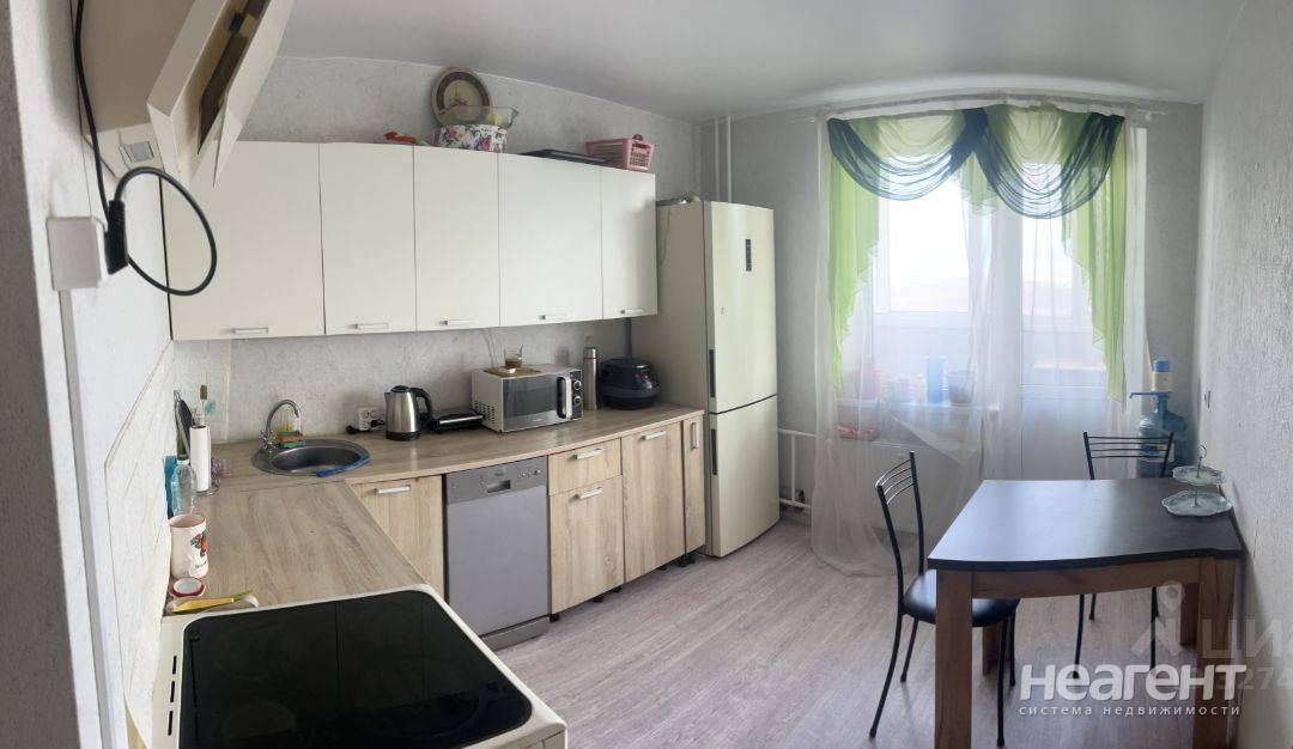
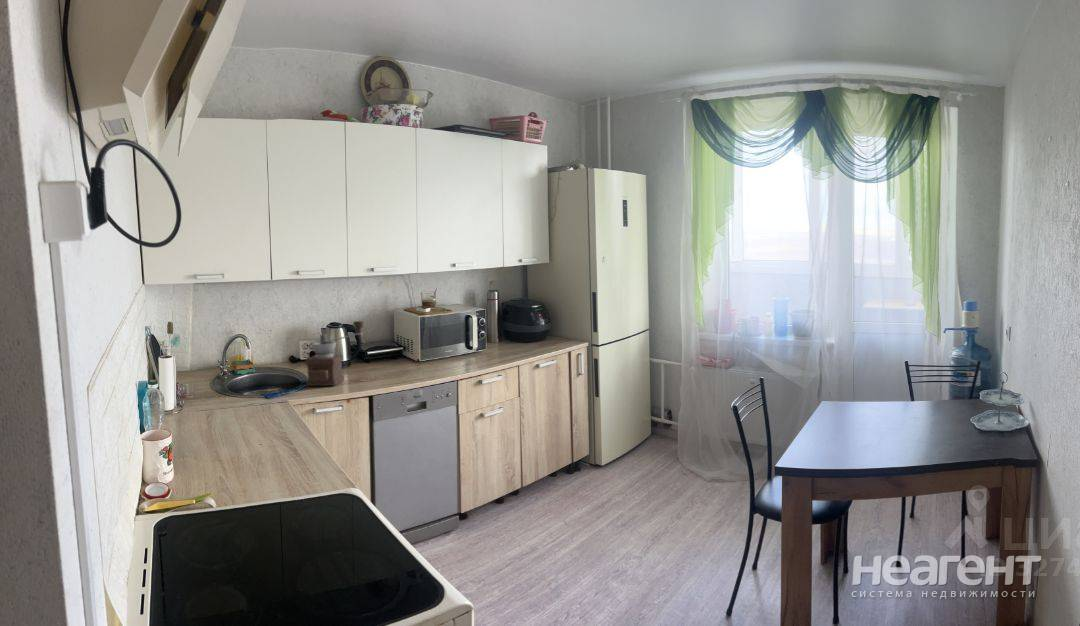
+ coffee grinder (335, 355)
